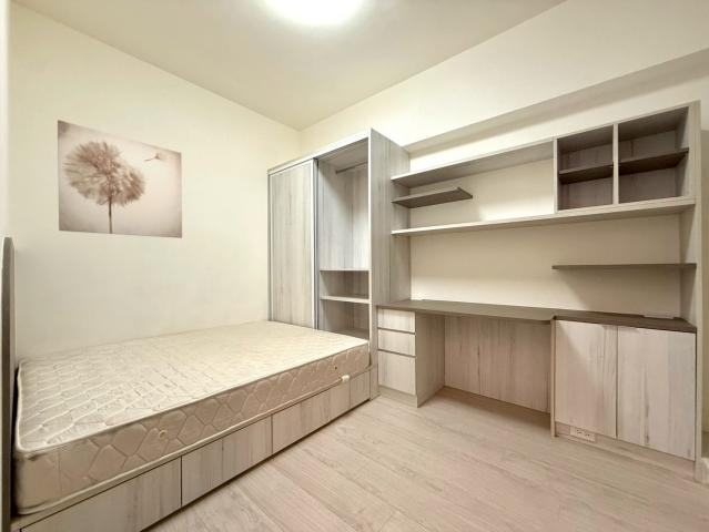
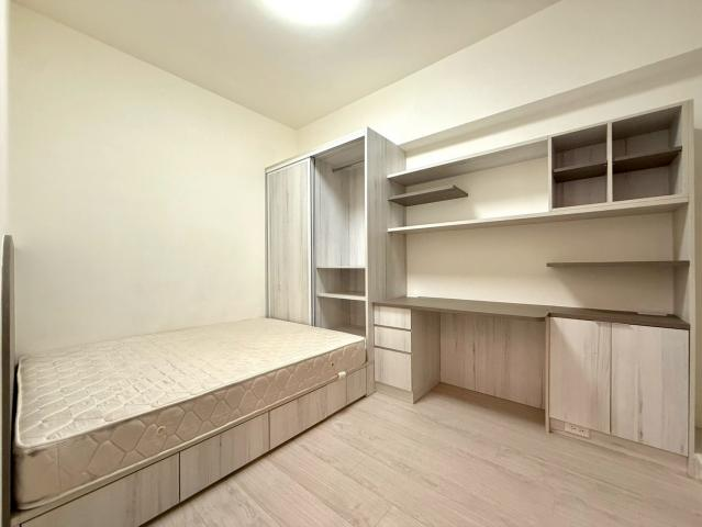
- wall art (128, 186)
